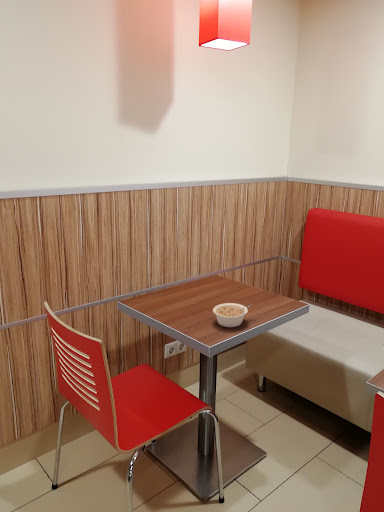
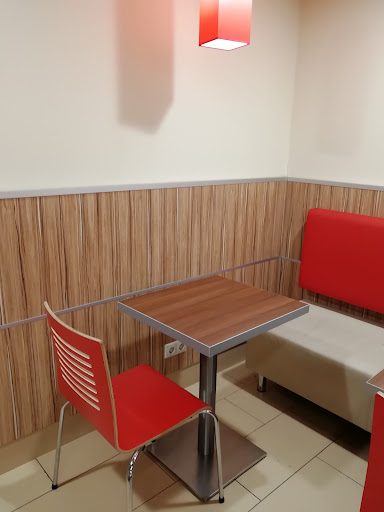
- legume (230, 314)
